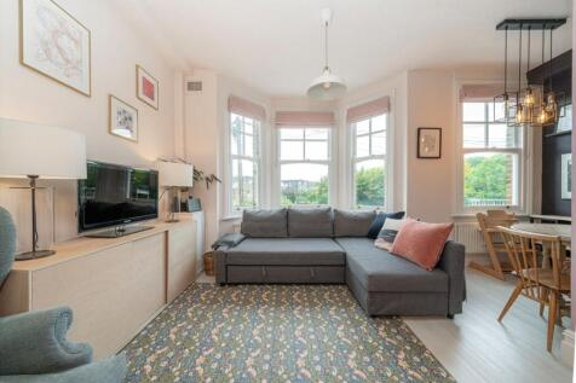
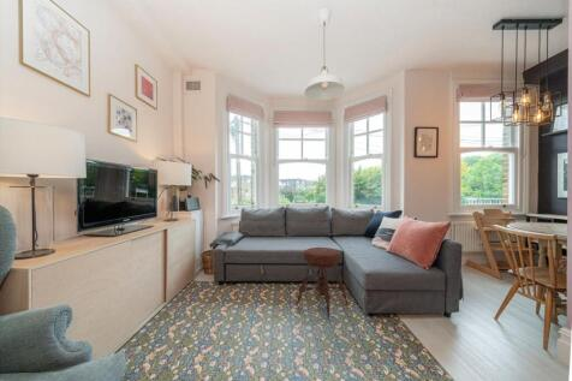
+ stool (322, 276)
